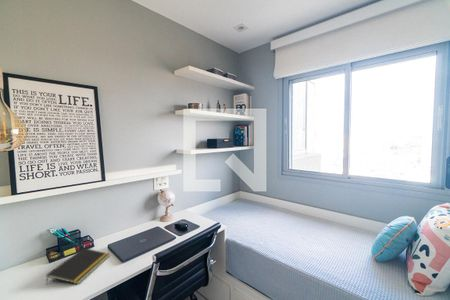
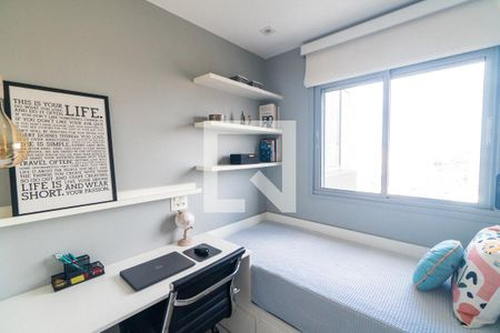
- notepad (81, 264)
